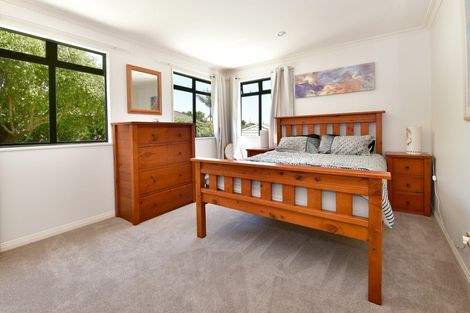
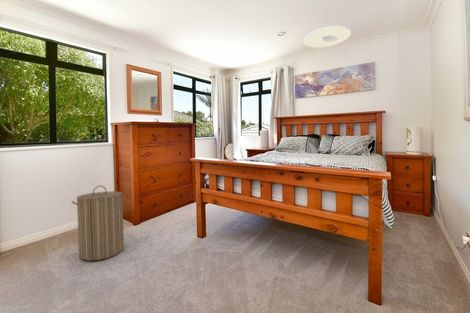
+ ceiling light (326, 35)
+ laundry hamper (101, 218)
